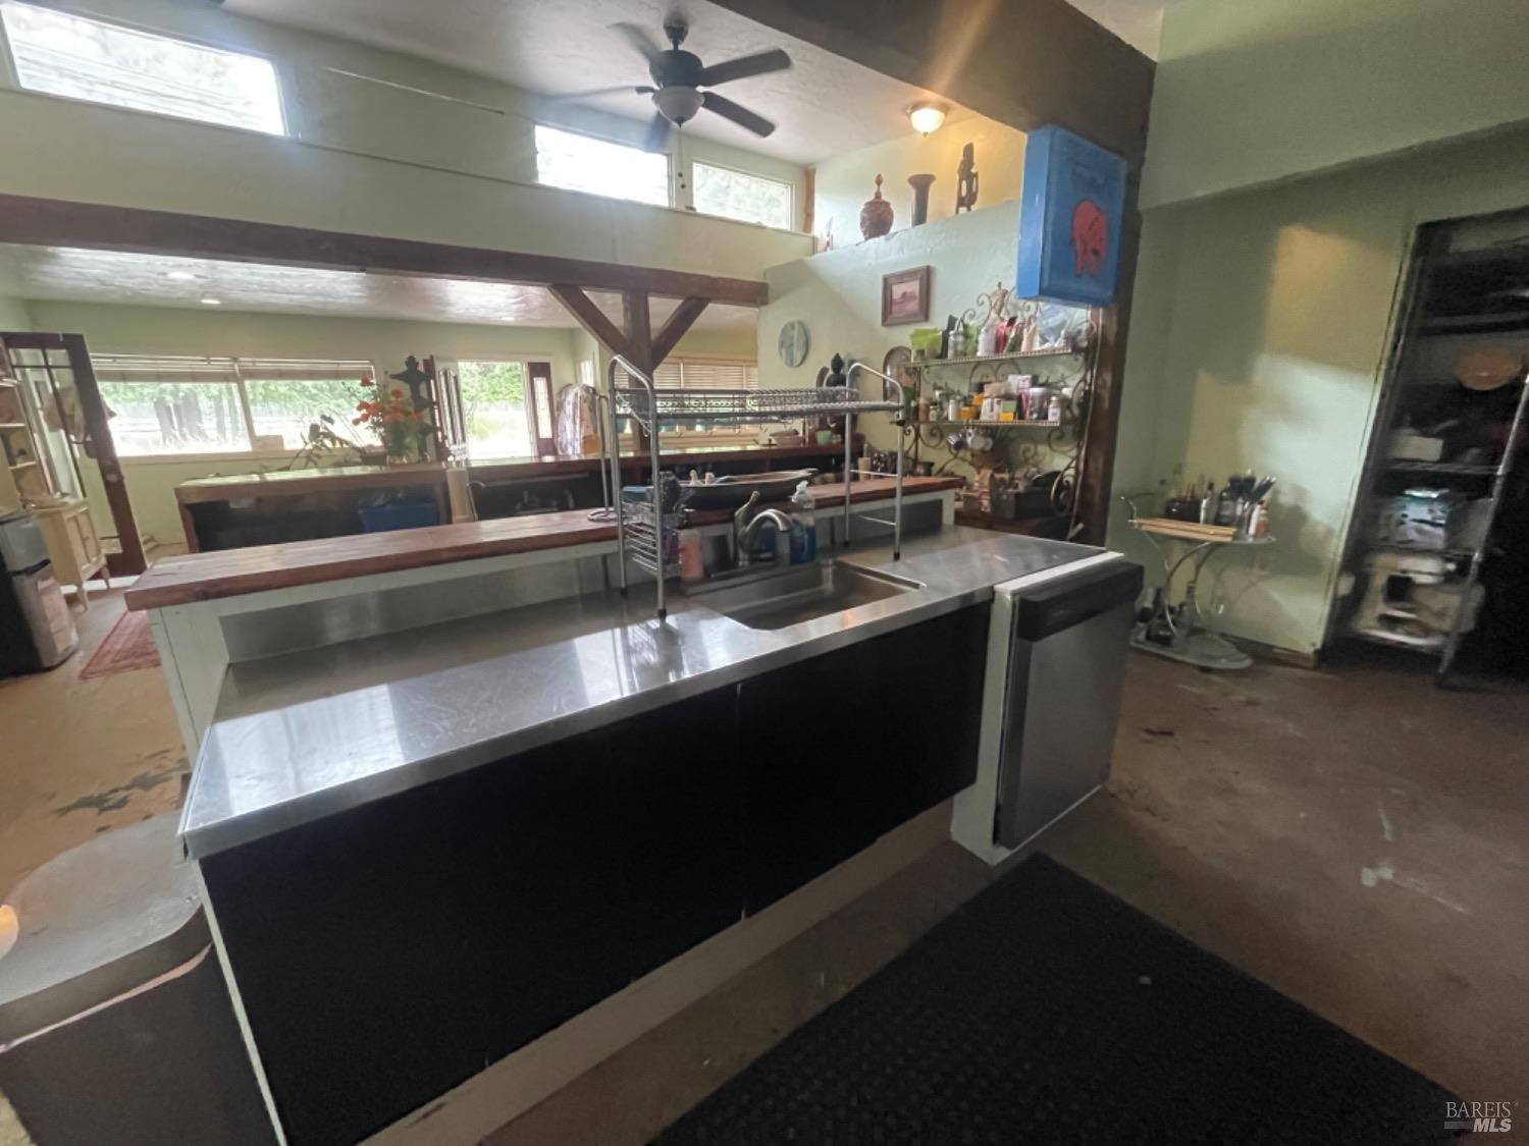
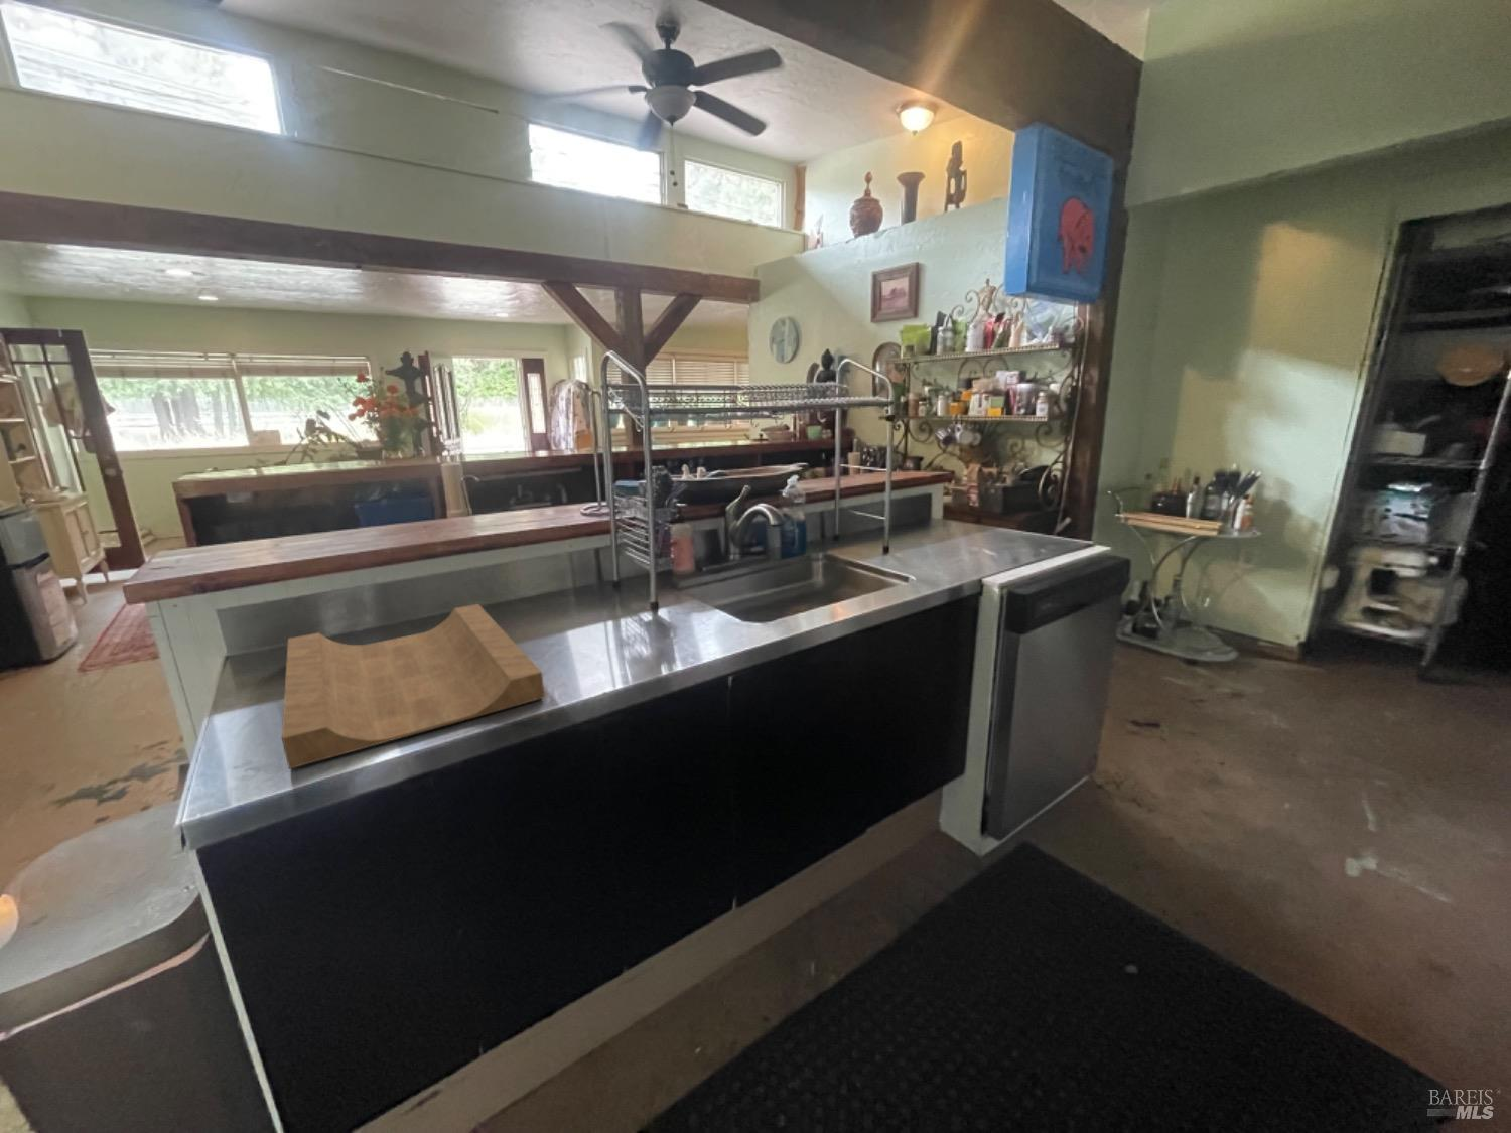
+ cutting board (407, 665)
